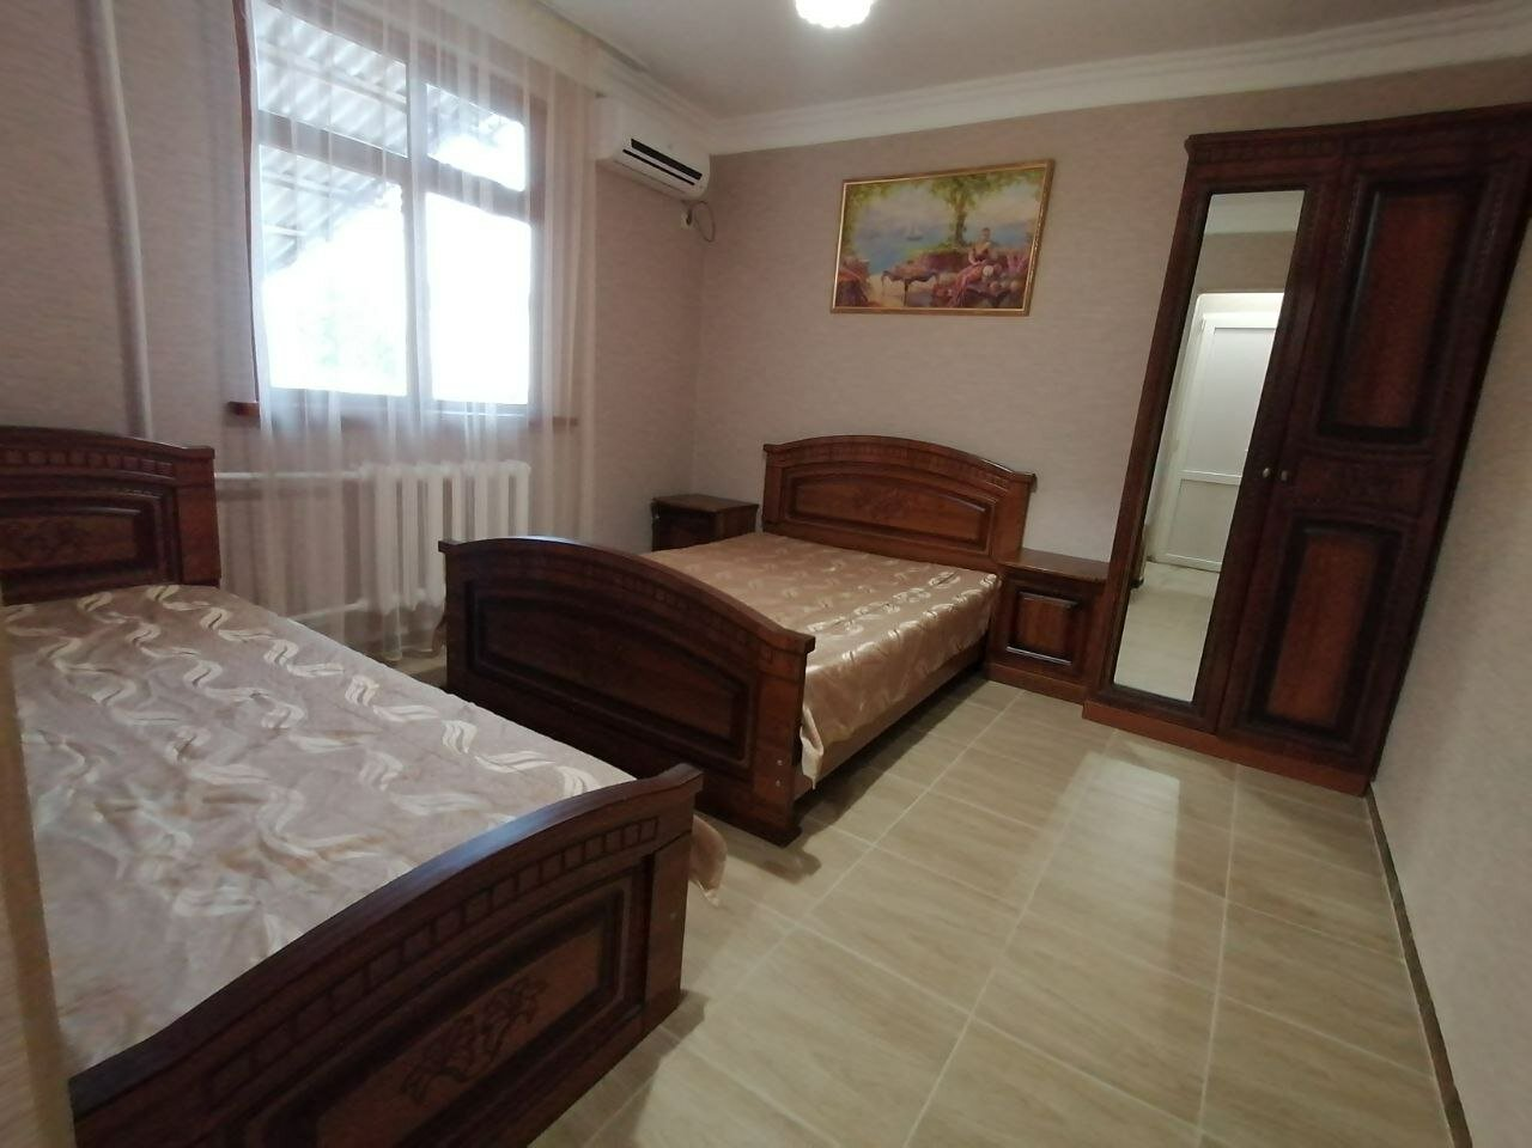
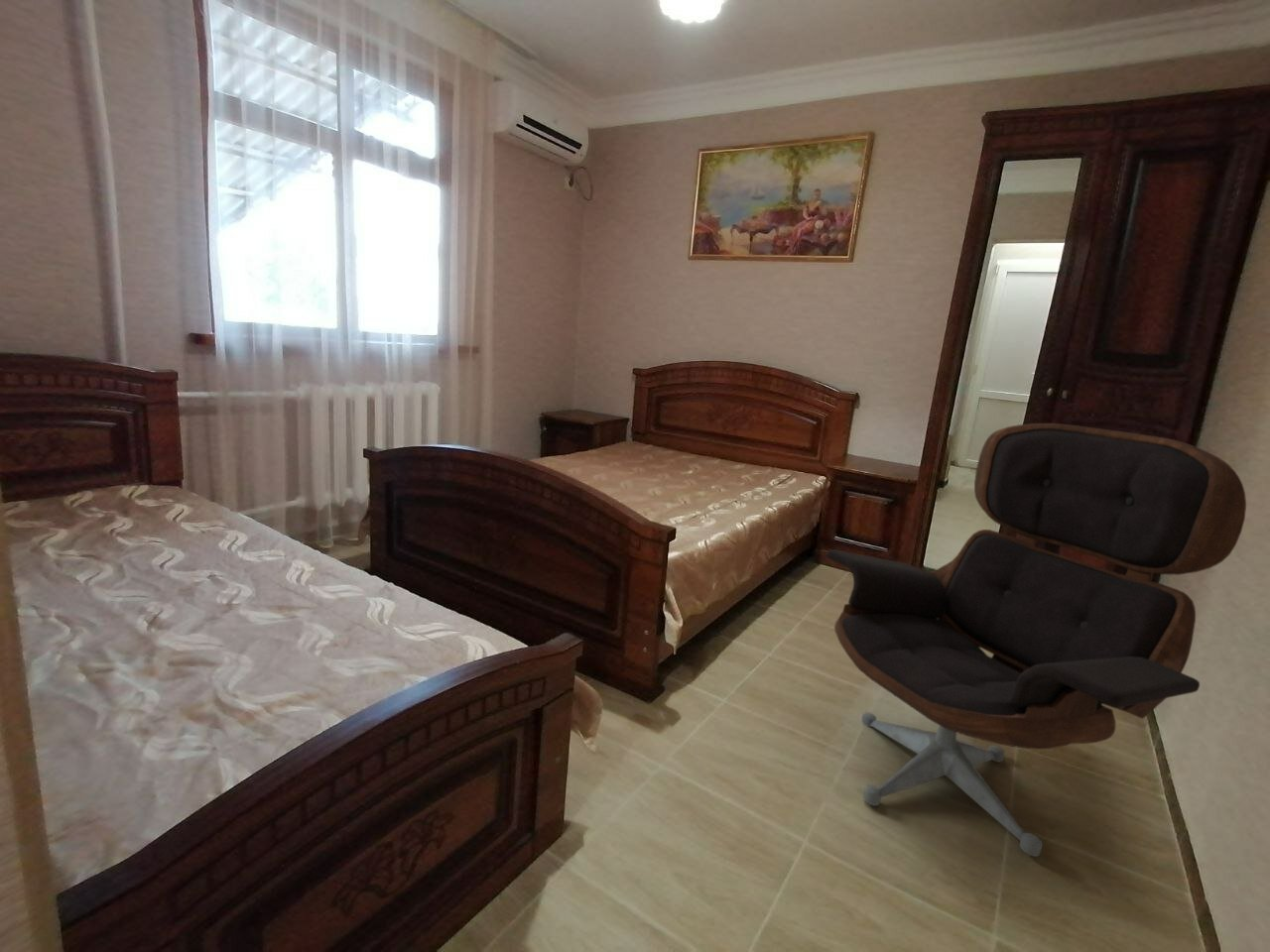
+ office chair (994, 611)
